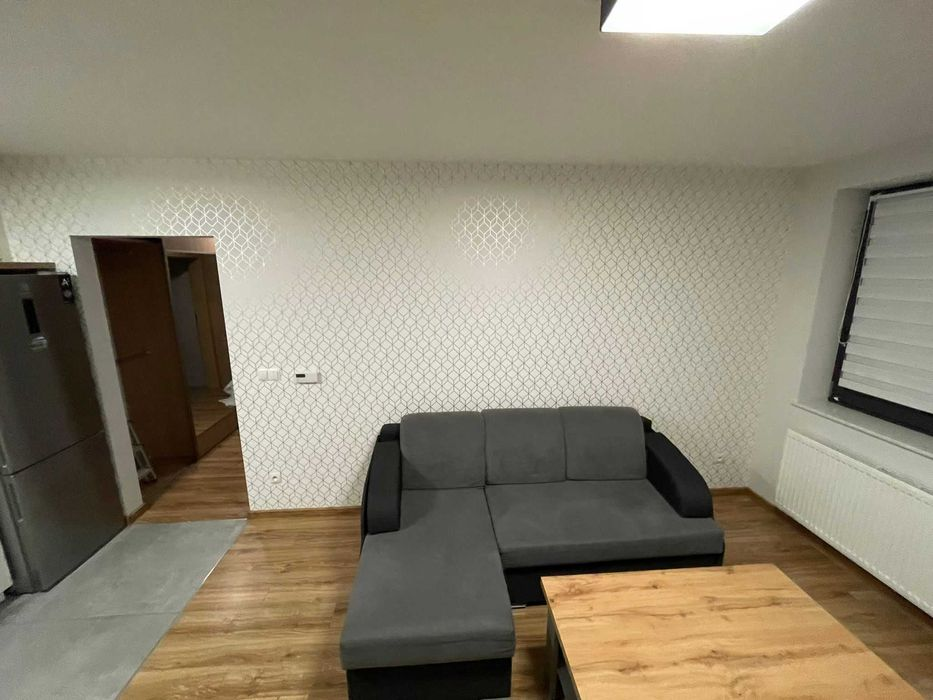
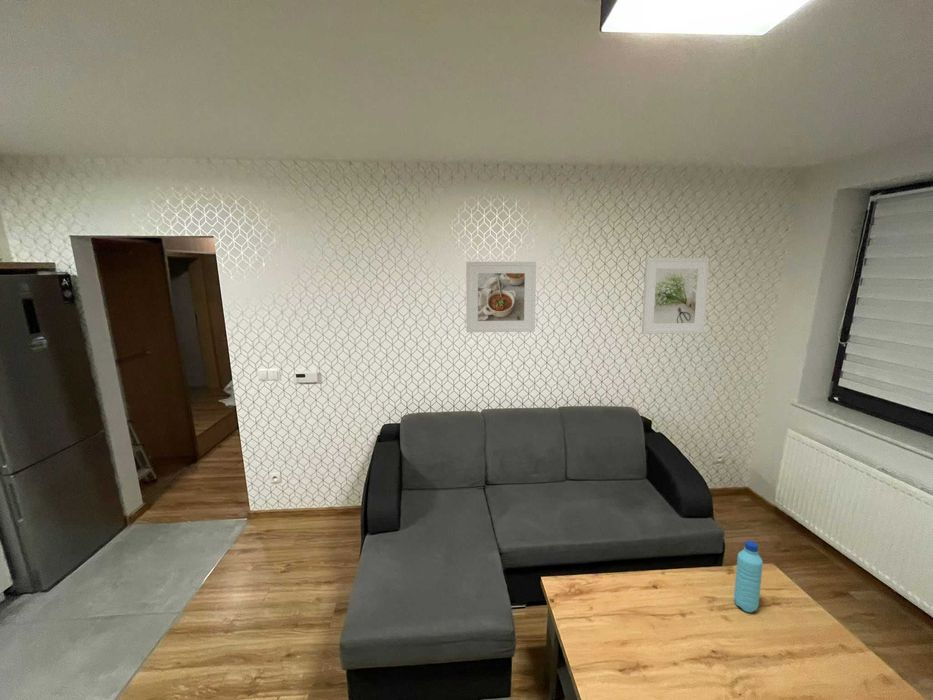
+ water bottle (748, 575)
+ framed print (675, 296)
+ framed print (501, 297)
